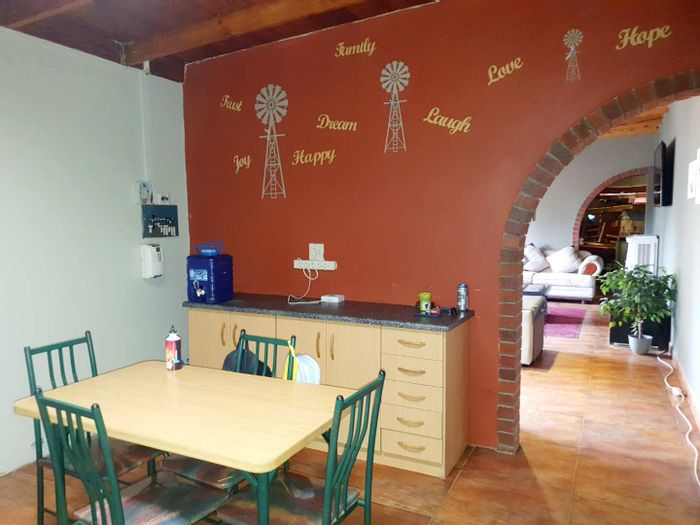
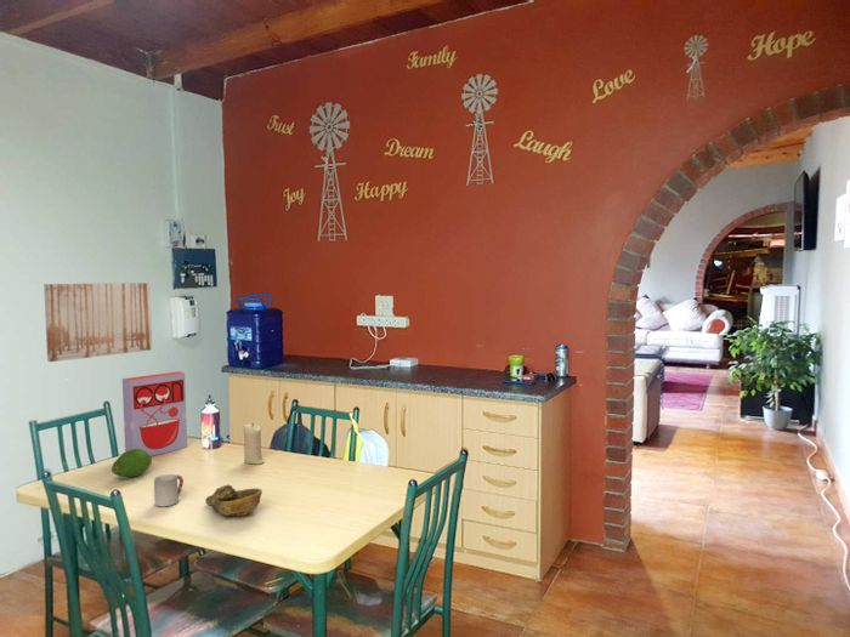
+ wall art (102, 319)
+ candle (254, 442)
+ cup (170, 488)
+ fruit (131, 462)
+ cereal box (155, 414)
+ decorative bowl (229, 499)
